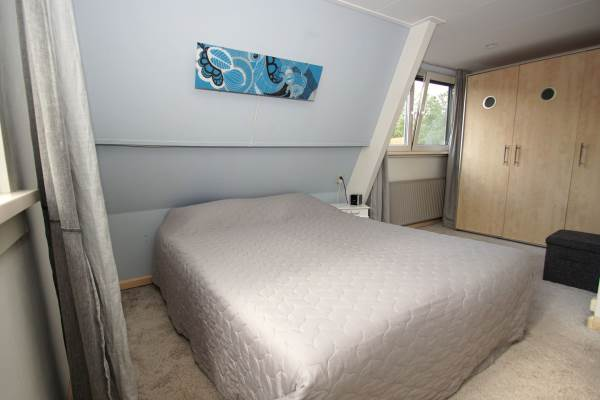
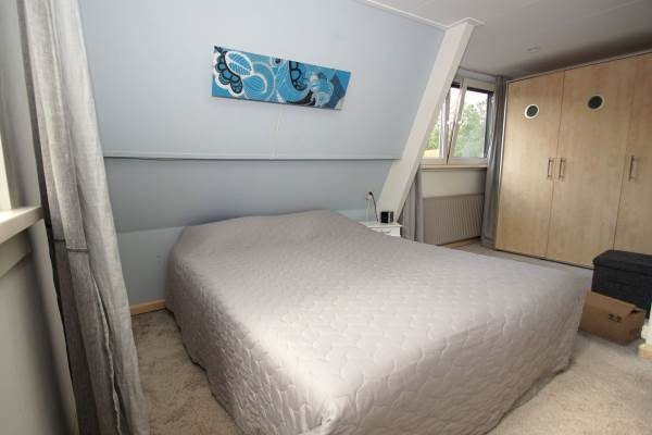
+ cardboard box (594, 309)
